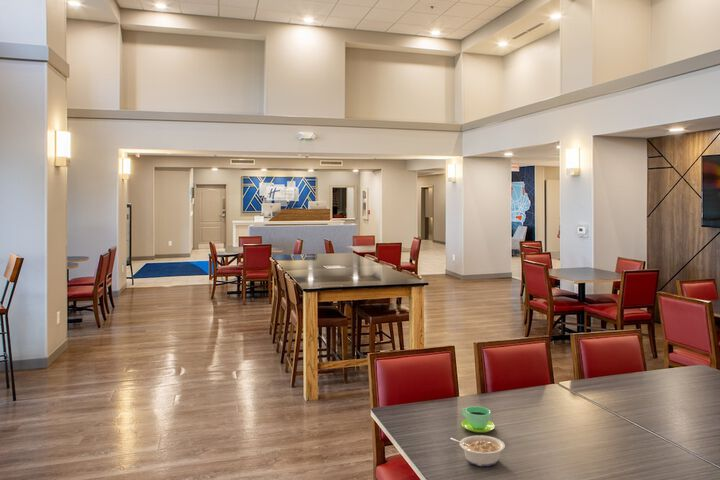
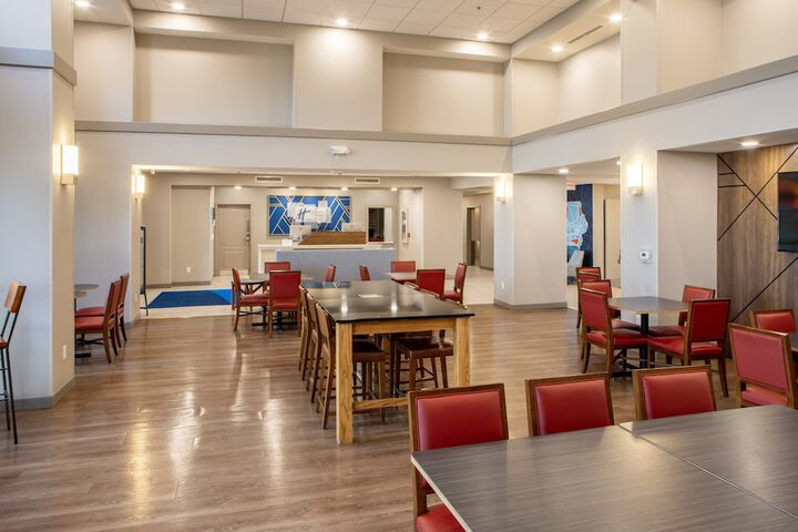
- cup (477, 419)
- legume (480, 450)
